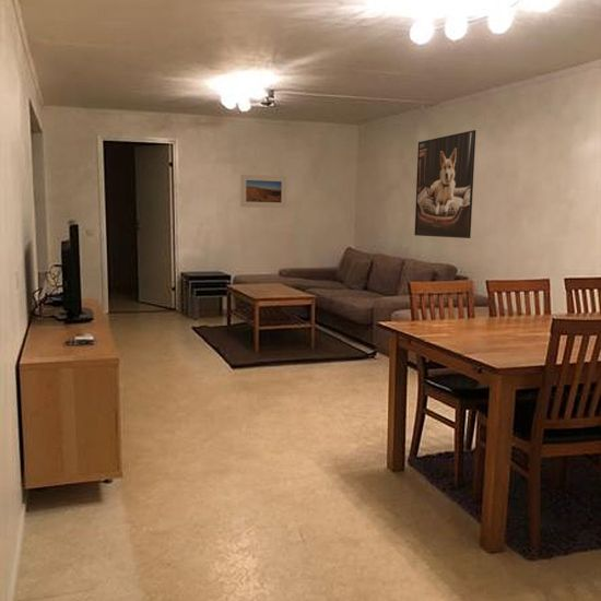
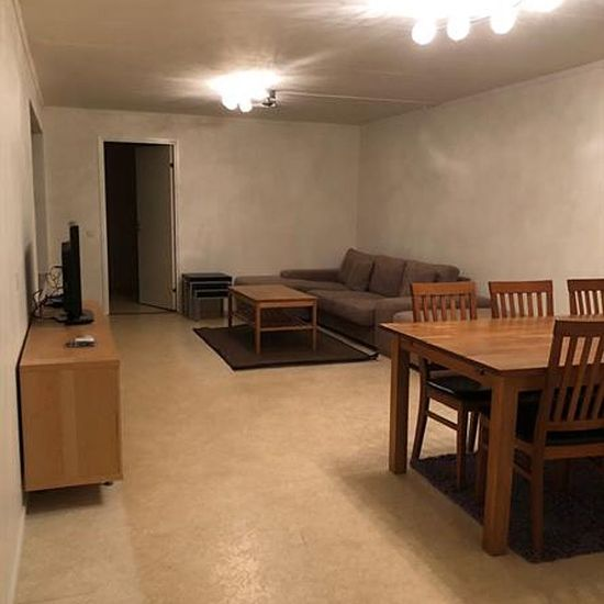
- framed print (263, 191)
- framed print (443, 187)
